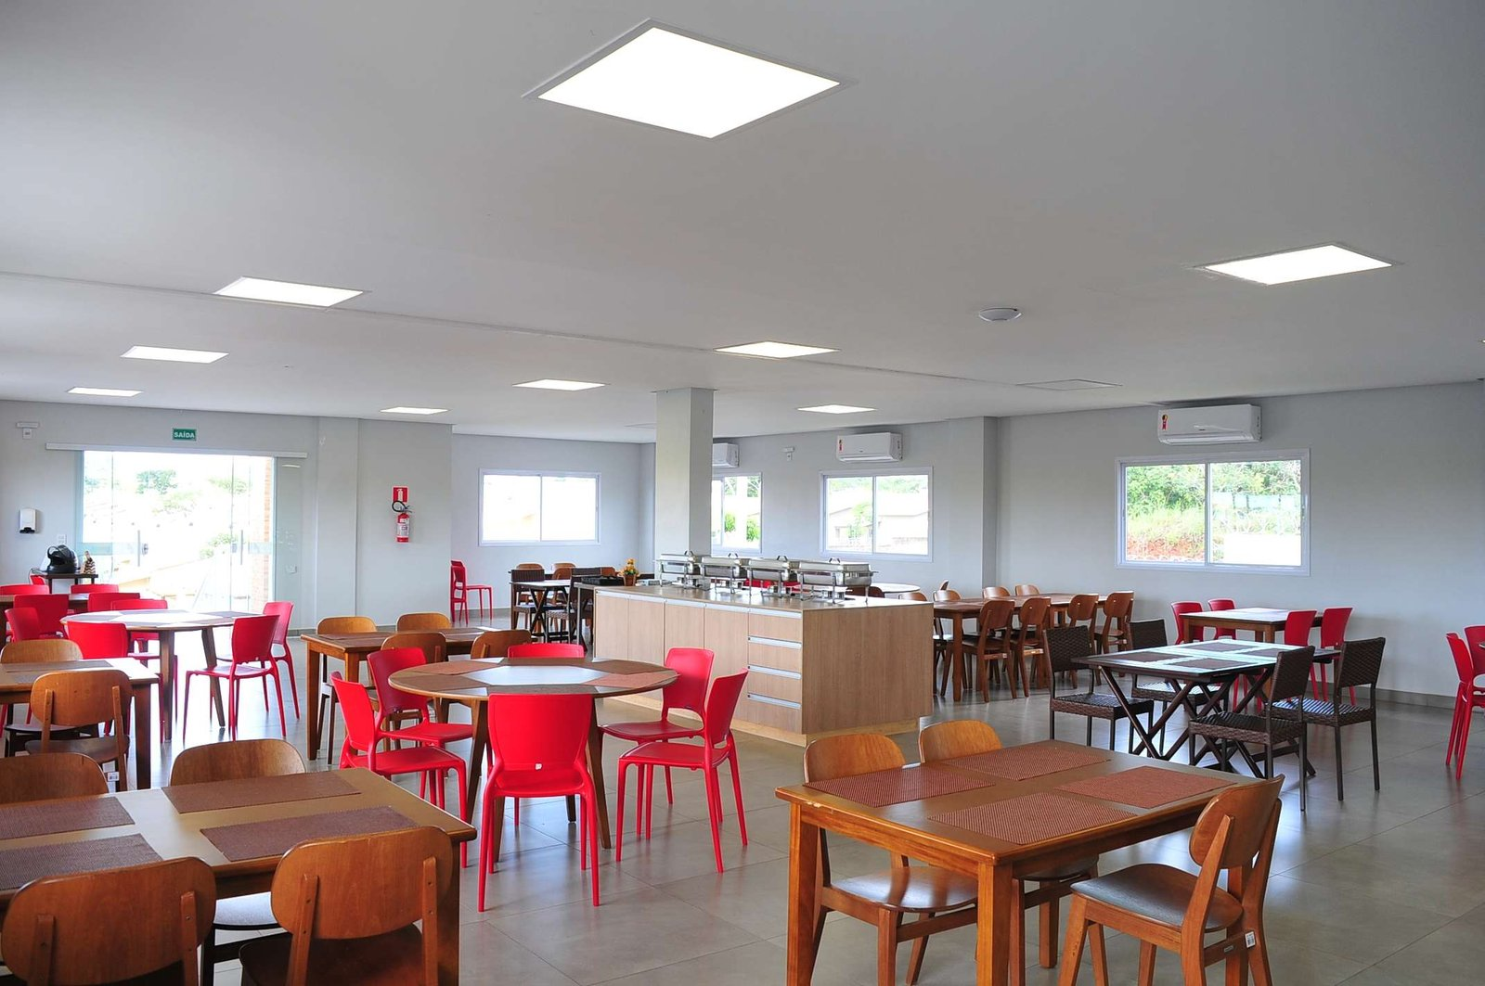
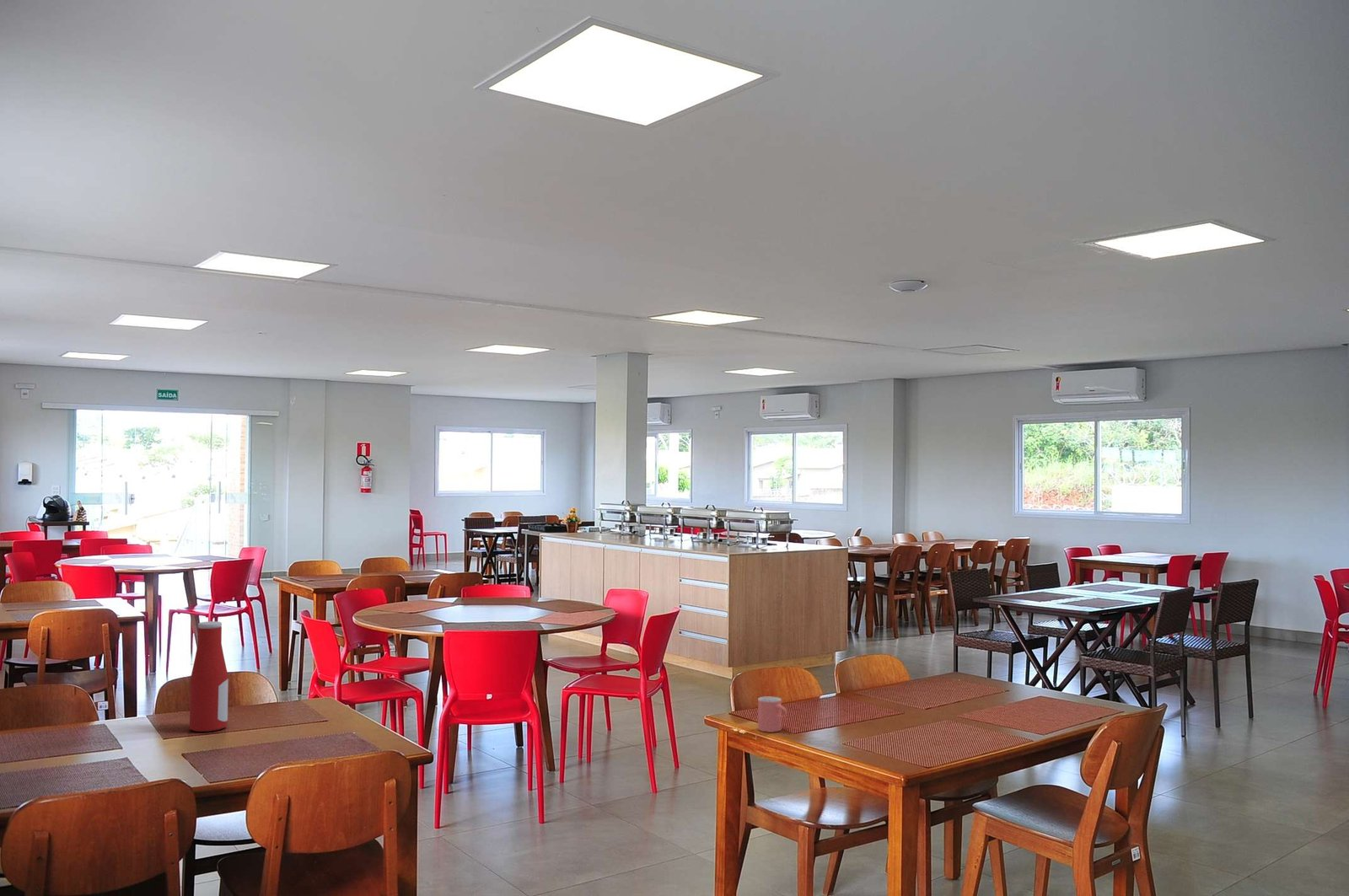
+ bottle (209, 674)
+ cup (773, 715)
